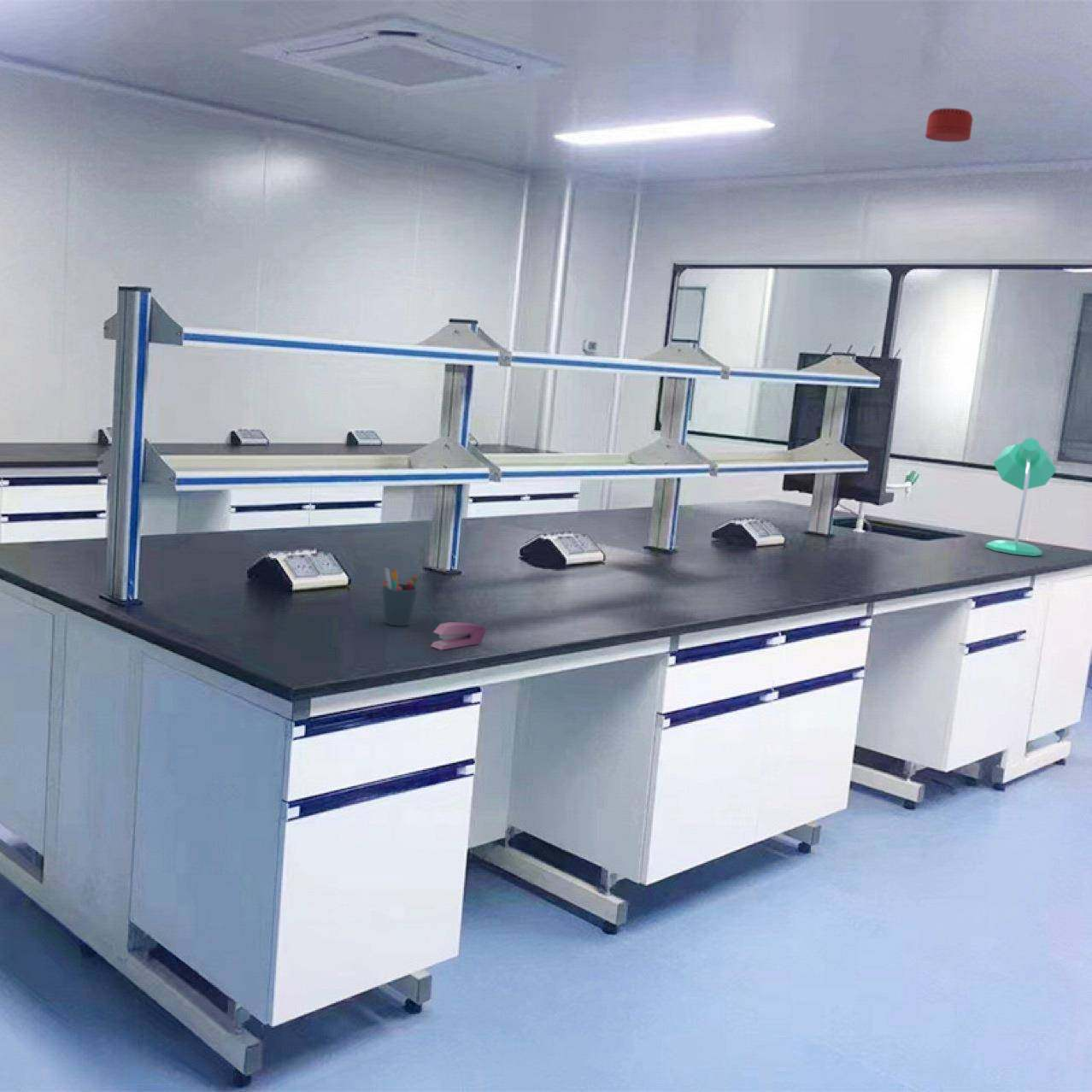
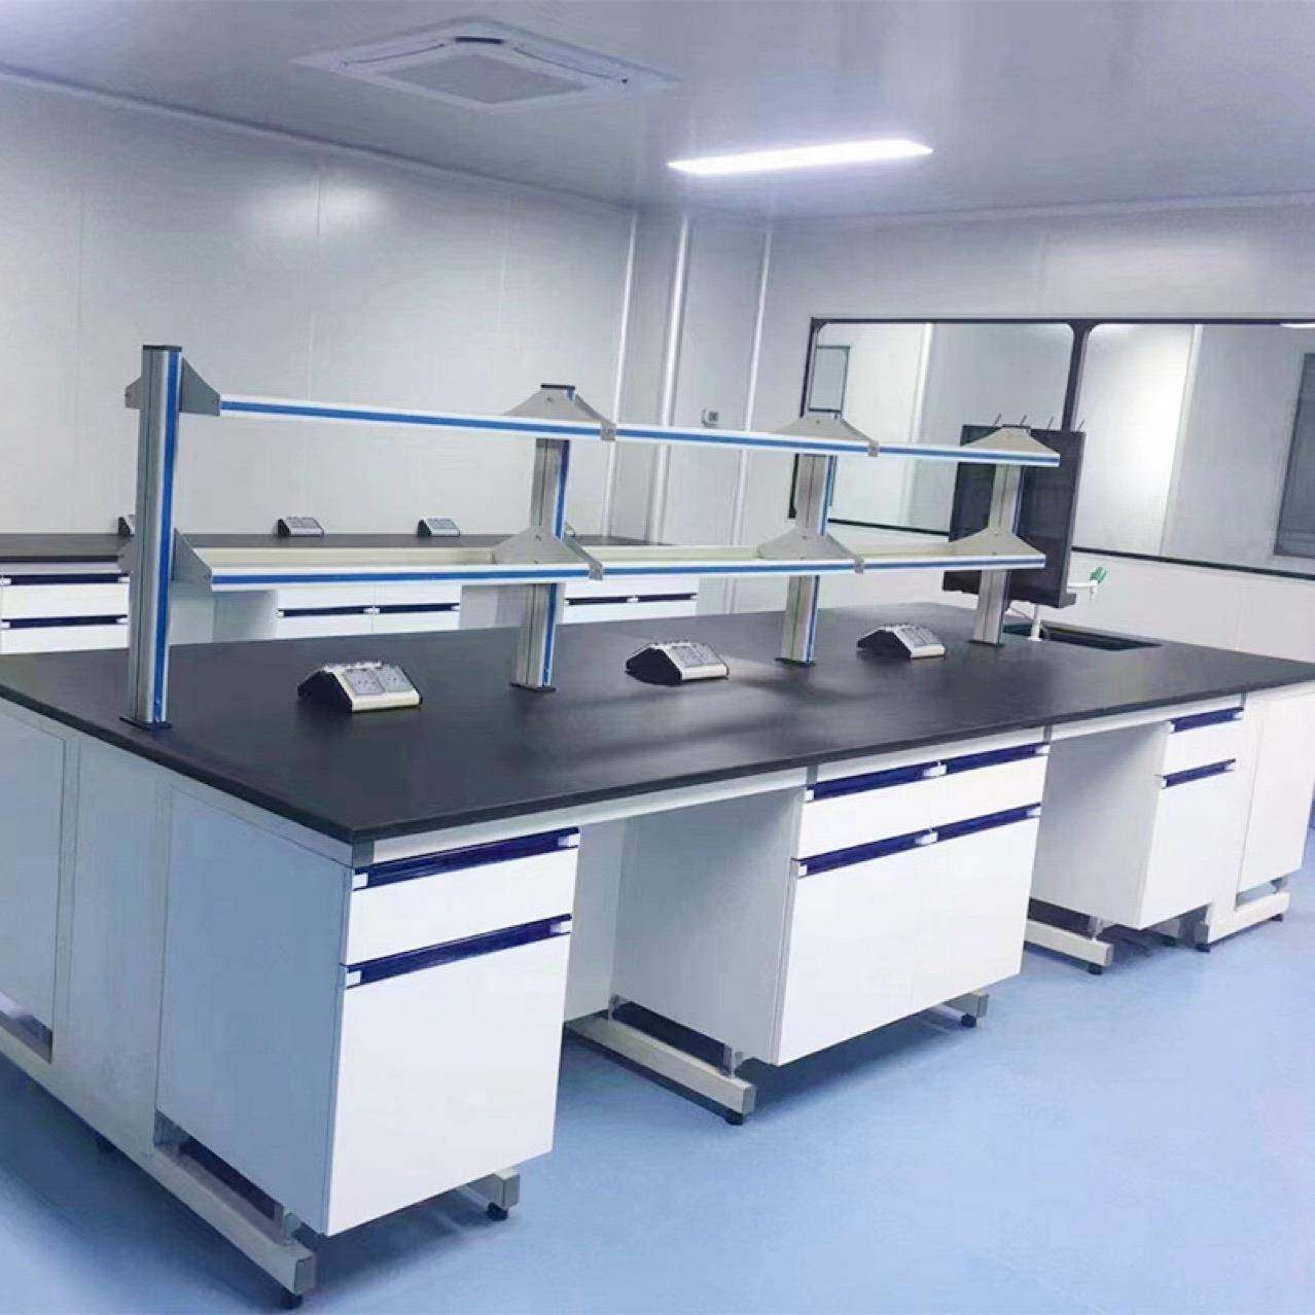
- desk lamp (1023, 494)
- pen holder (399, 595)
- stapler (459, 633)
- smoke detector (949, 124)
